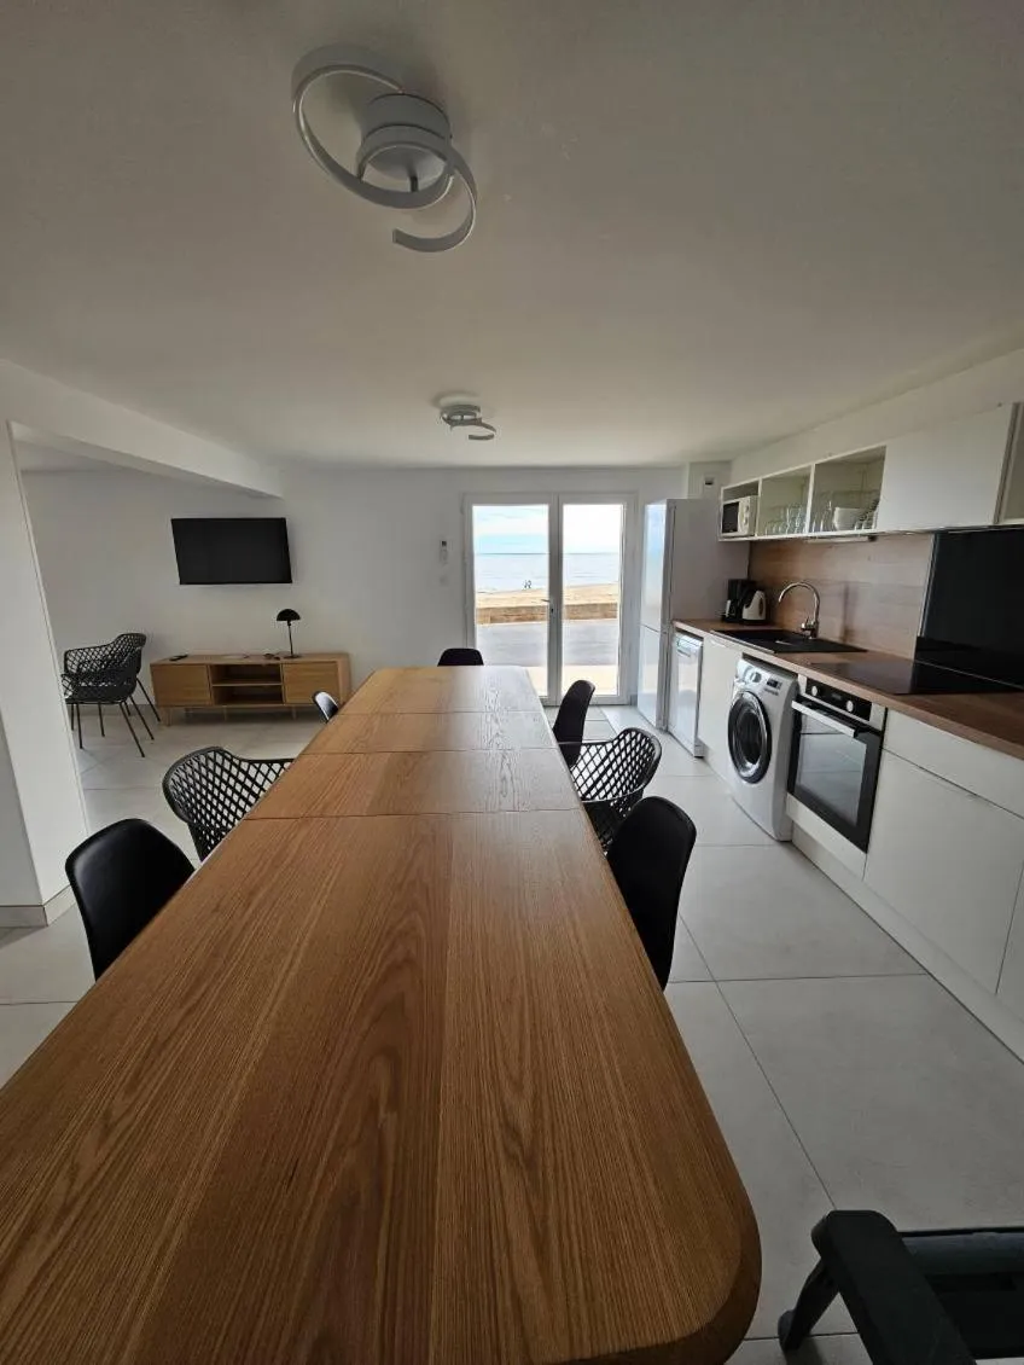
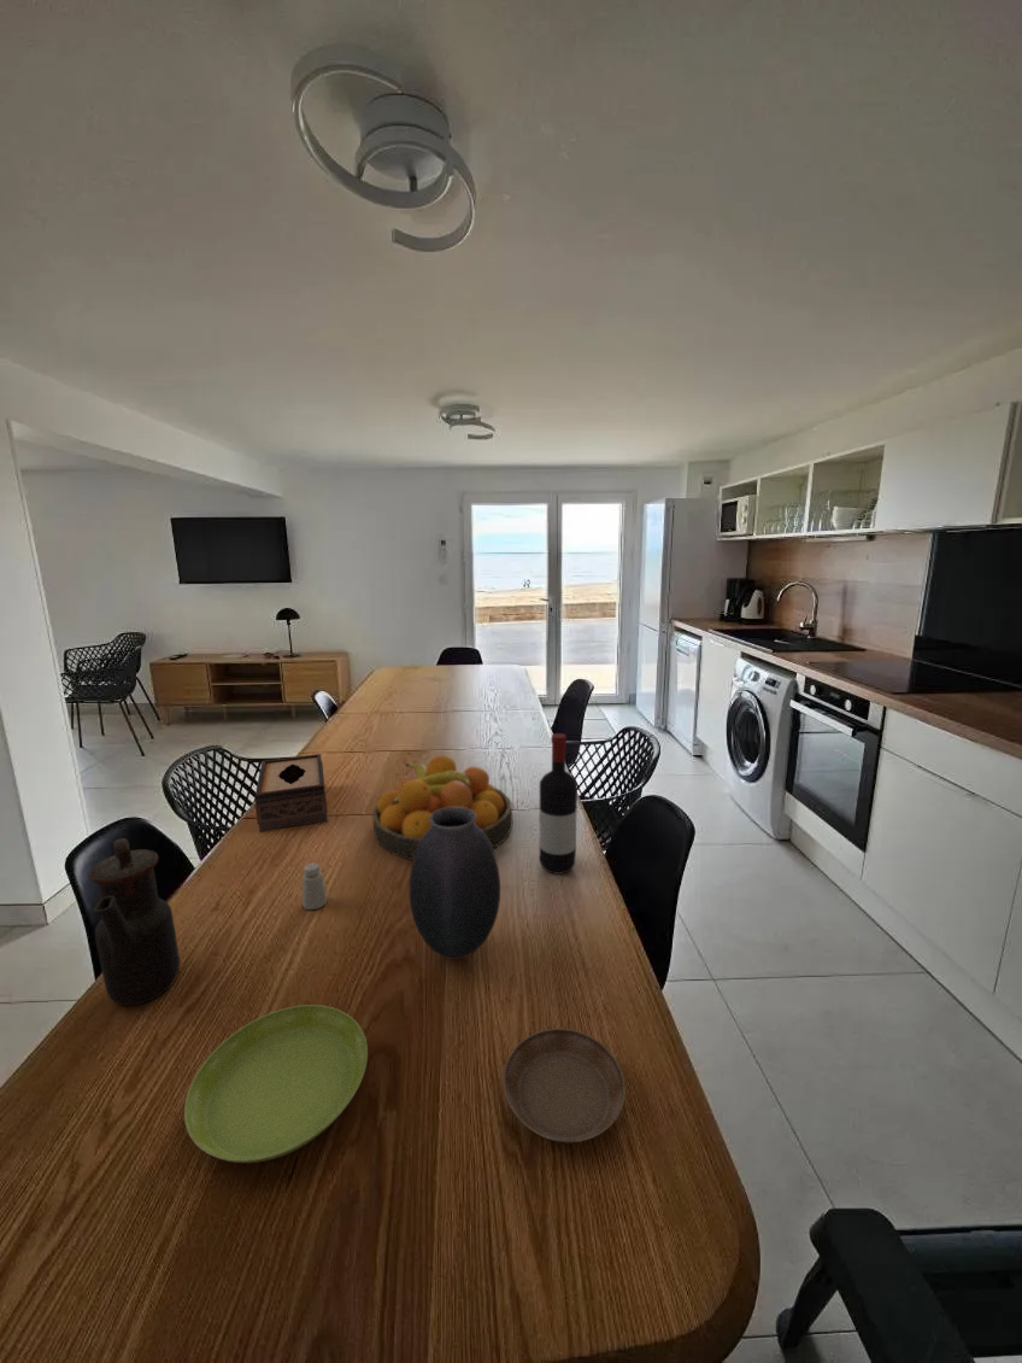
+ saltshaker (312, 884)
+ teapot (133, 914)
+ tissue box (292, 789)
+ vase (454, 887)
+ wine bottle (558, 802)
+ fruit bowl (442, 797)
+ saucer (282, 1081)
+ saucer (563, 1087)
